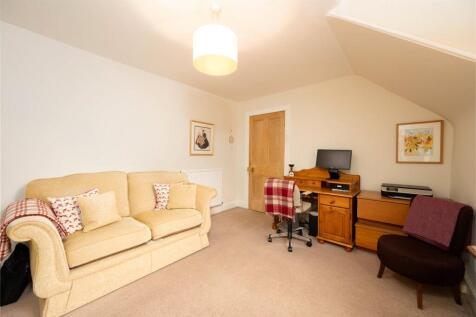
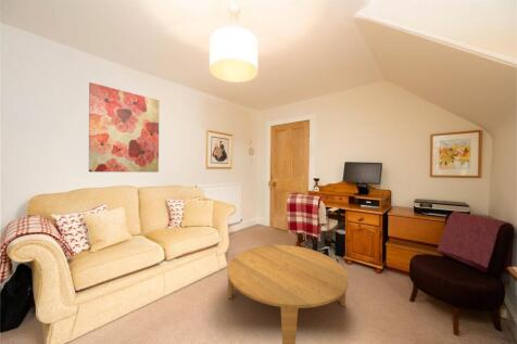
+ wall art (127, 131)
+ coffee table (285, 282)
